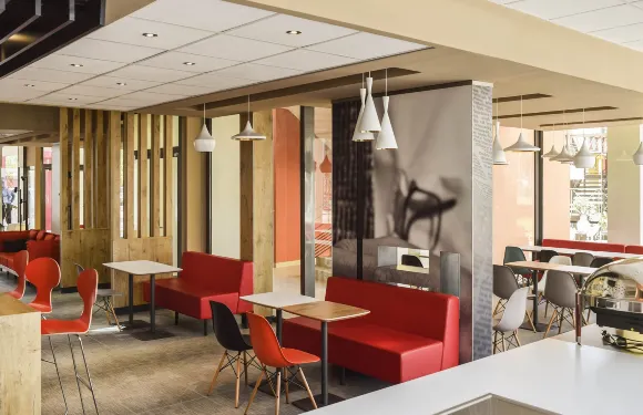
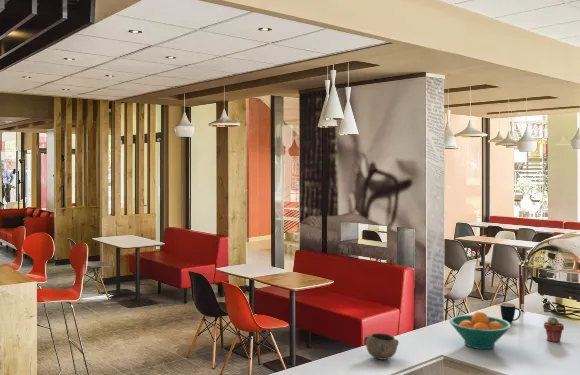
+ fruit bowl (479, 328)
+ potted succulent (553, 328)
+ decorative bowl (379, 346)
+ mug (510, 313)
